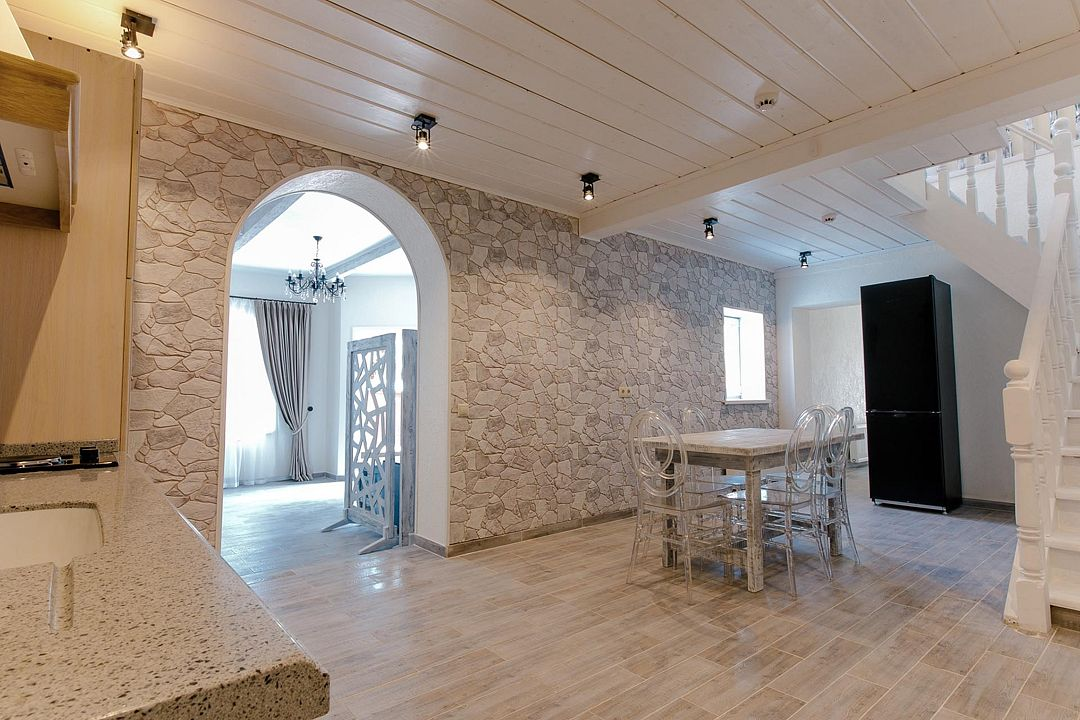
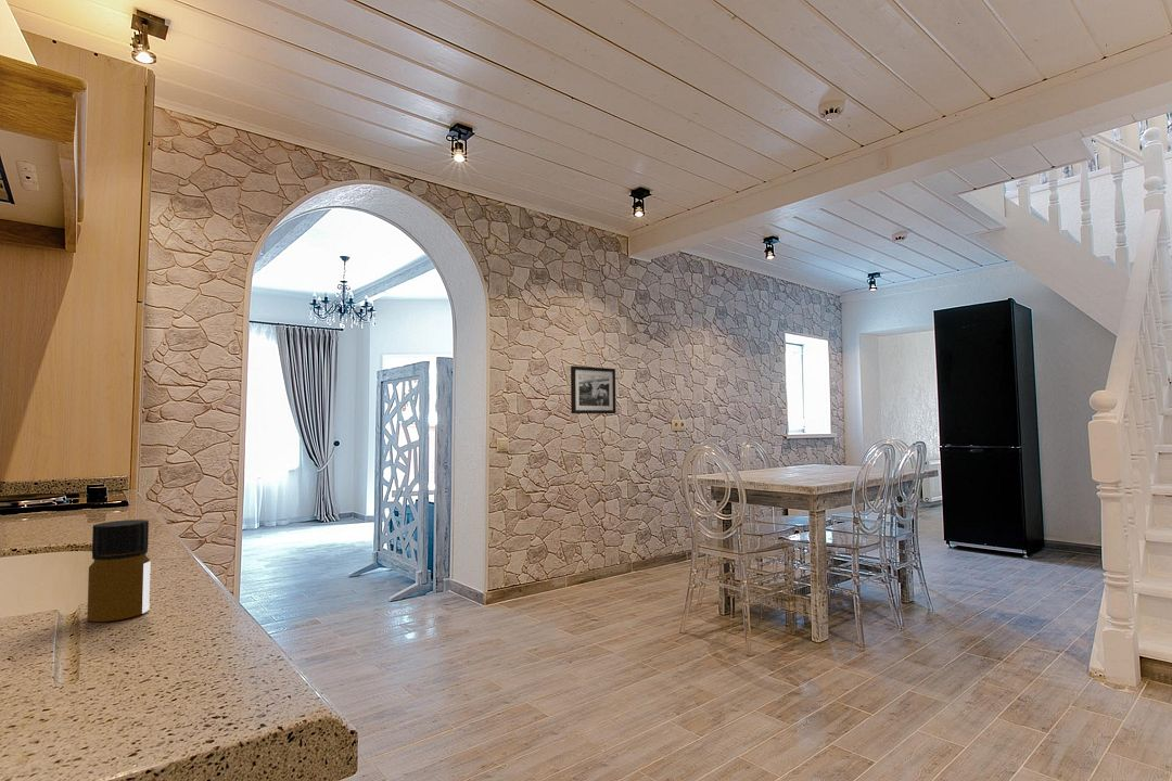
+ bottle (119, 567)
+ picture frame (594, 390)
